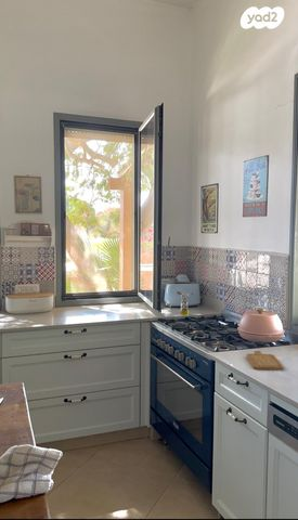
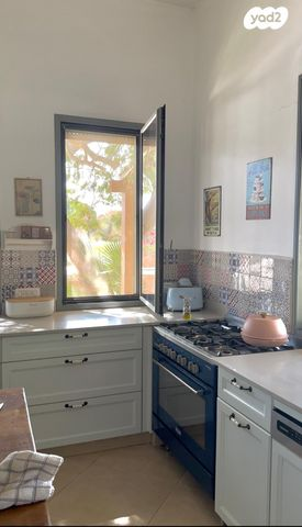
- chopping board (262, 360)
